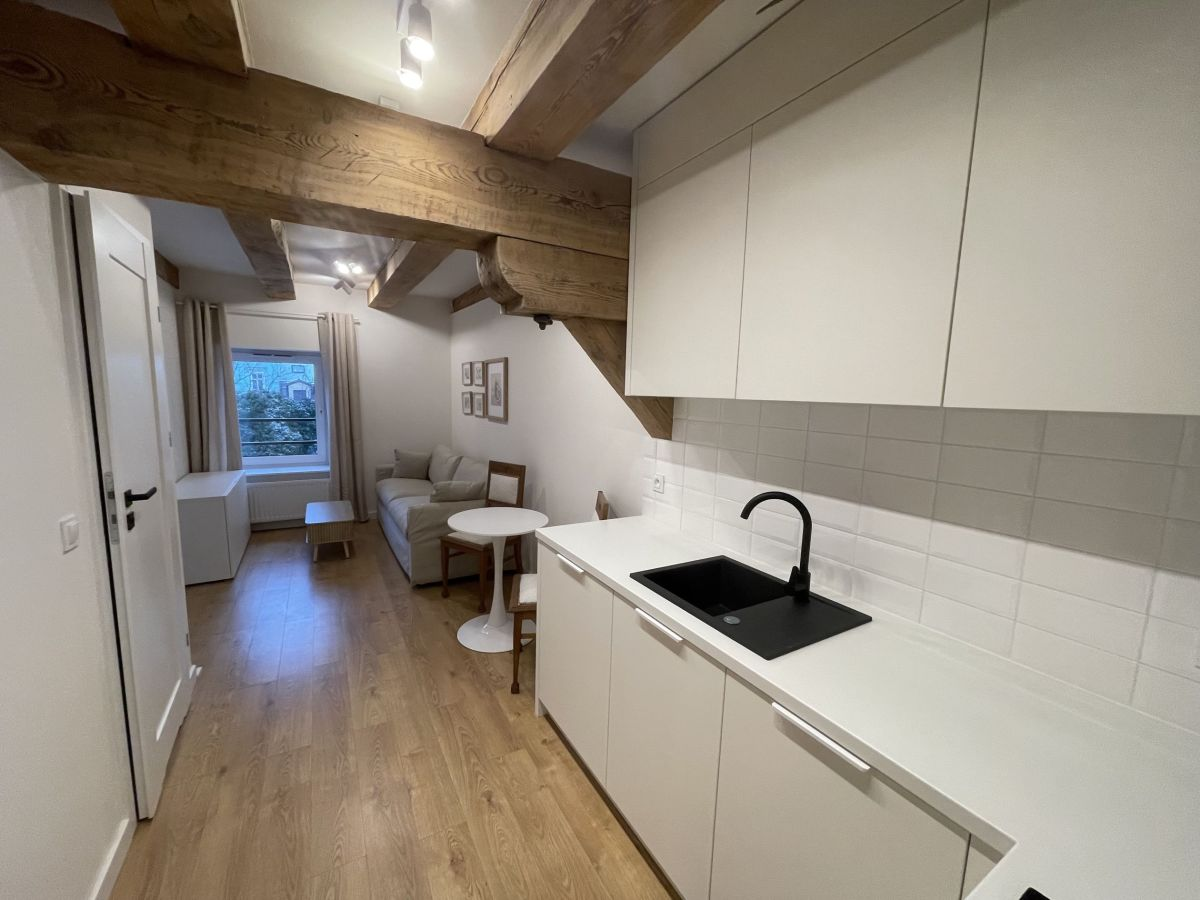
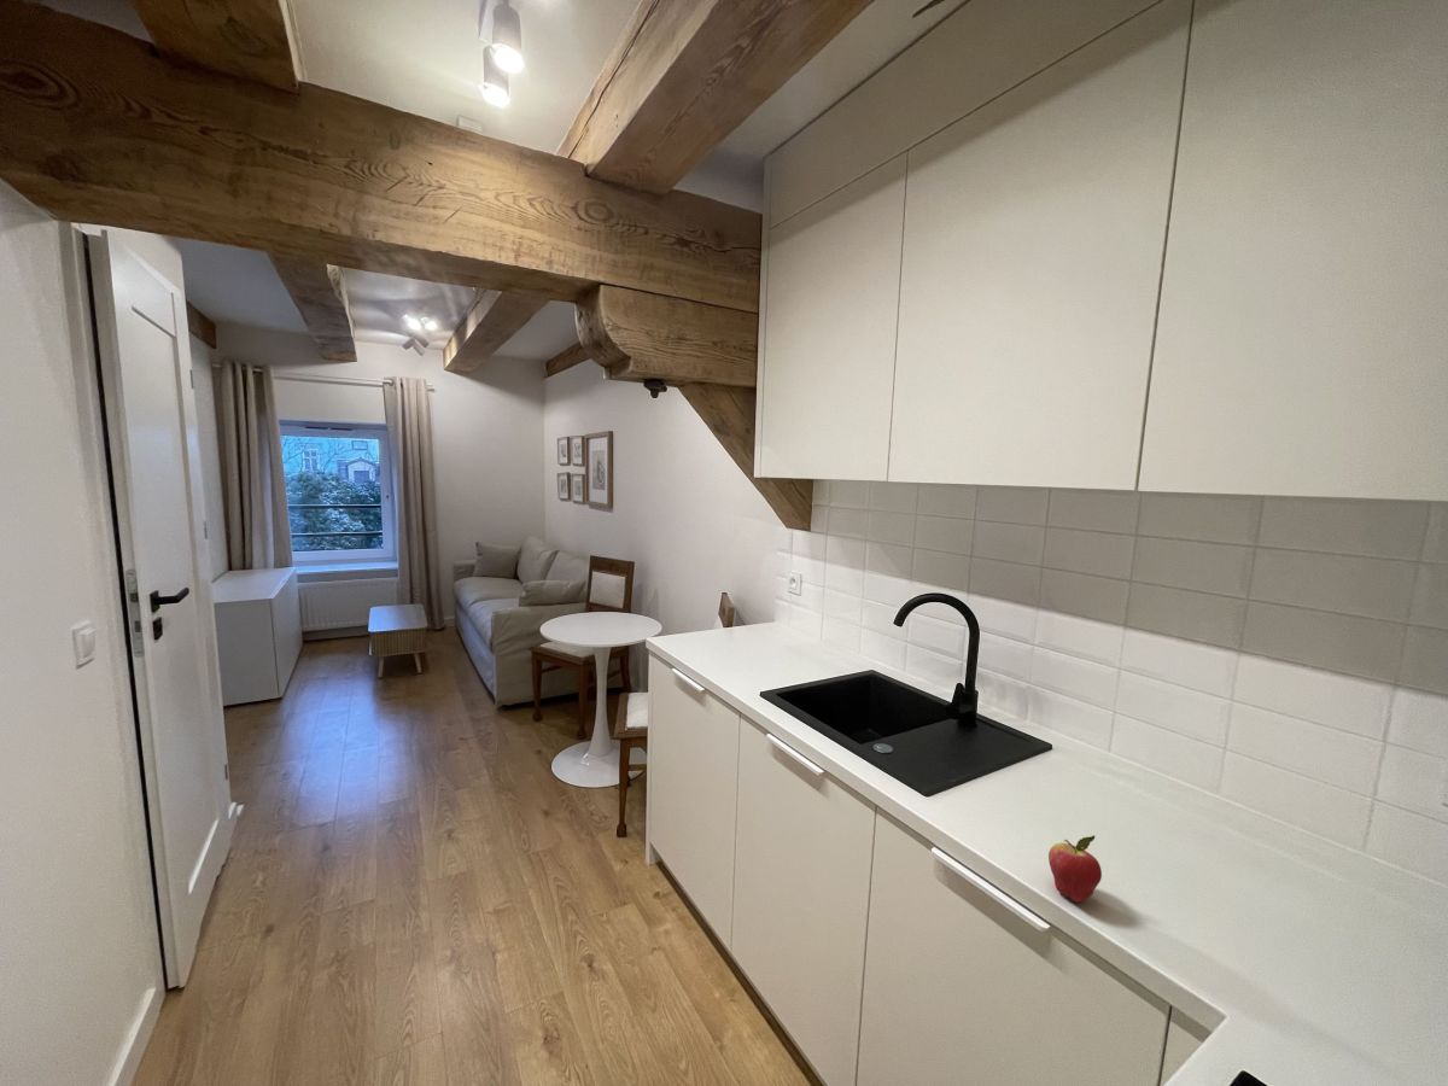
+ fruit (1074, 862)
